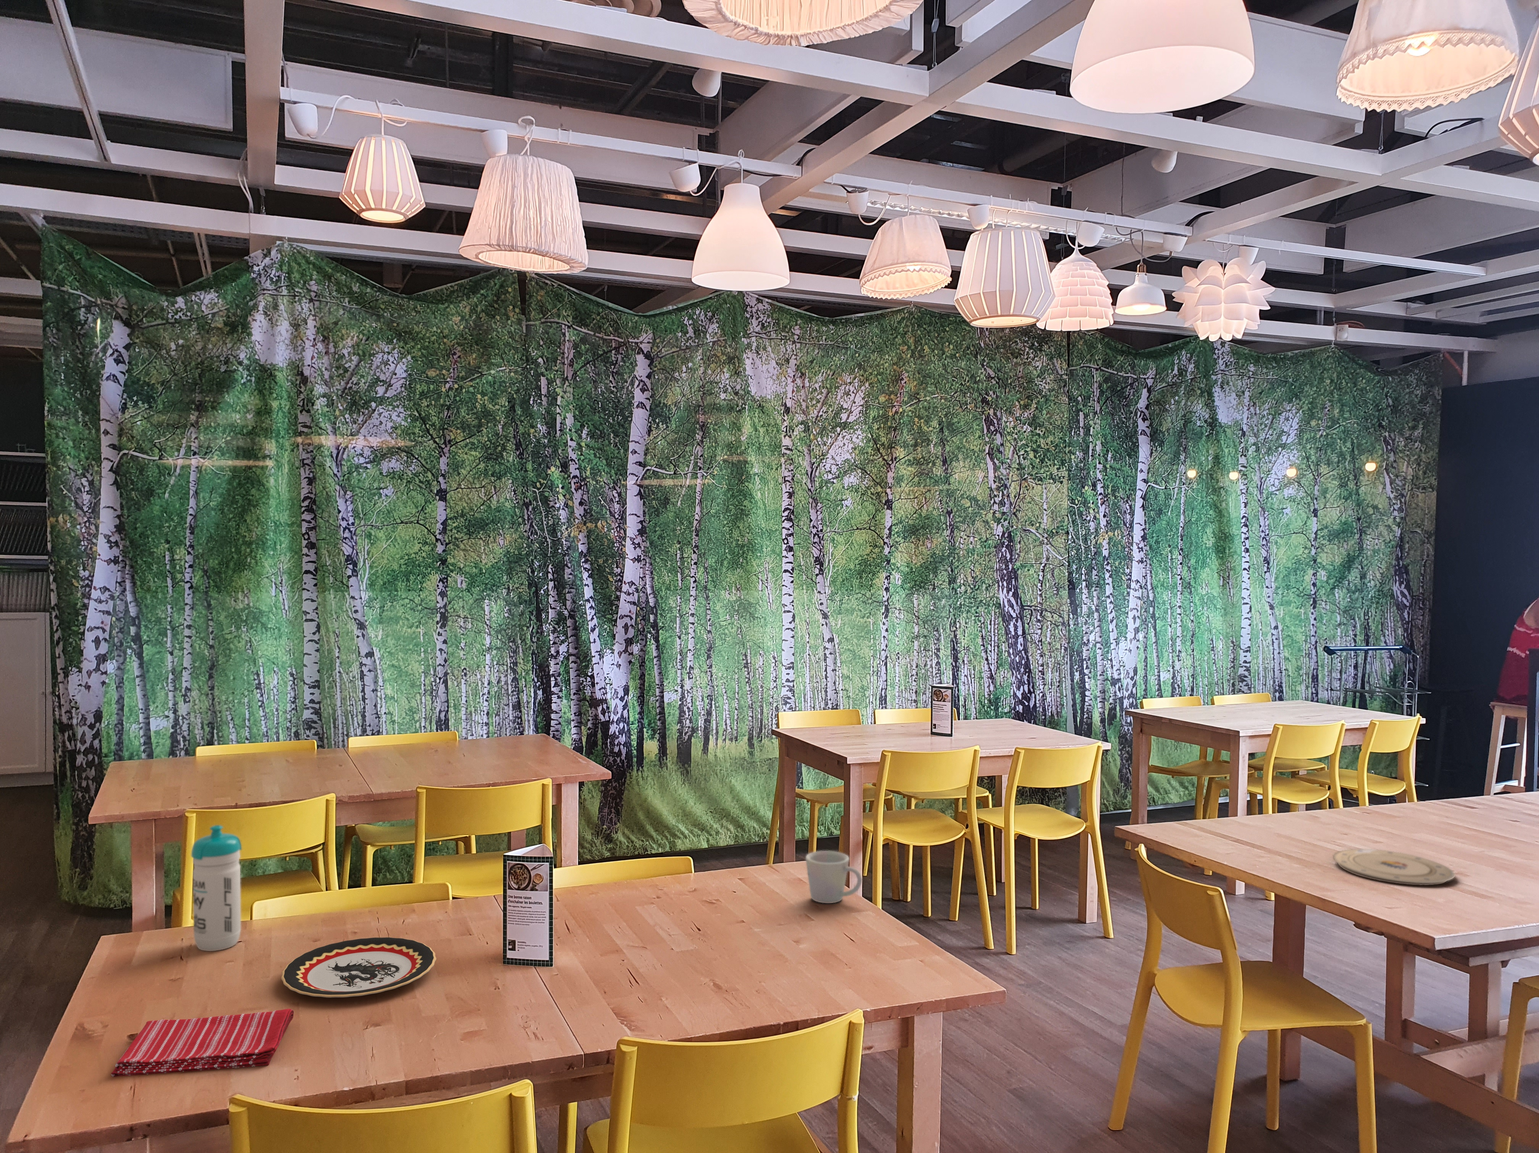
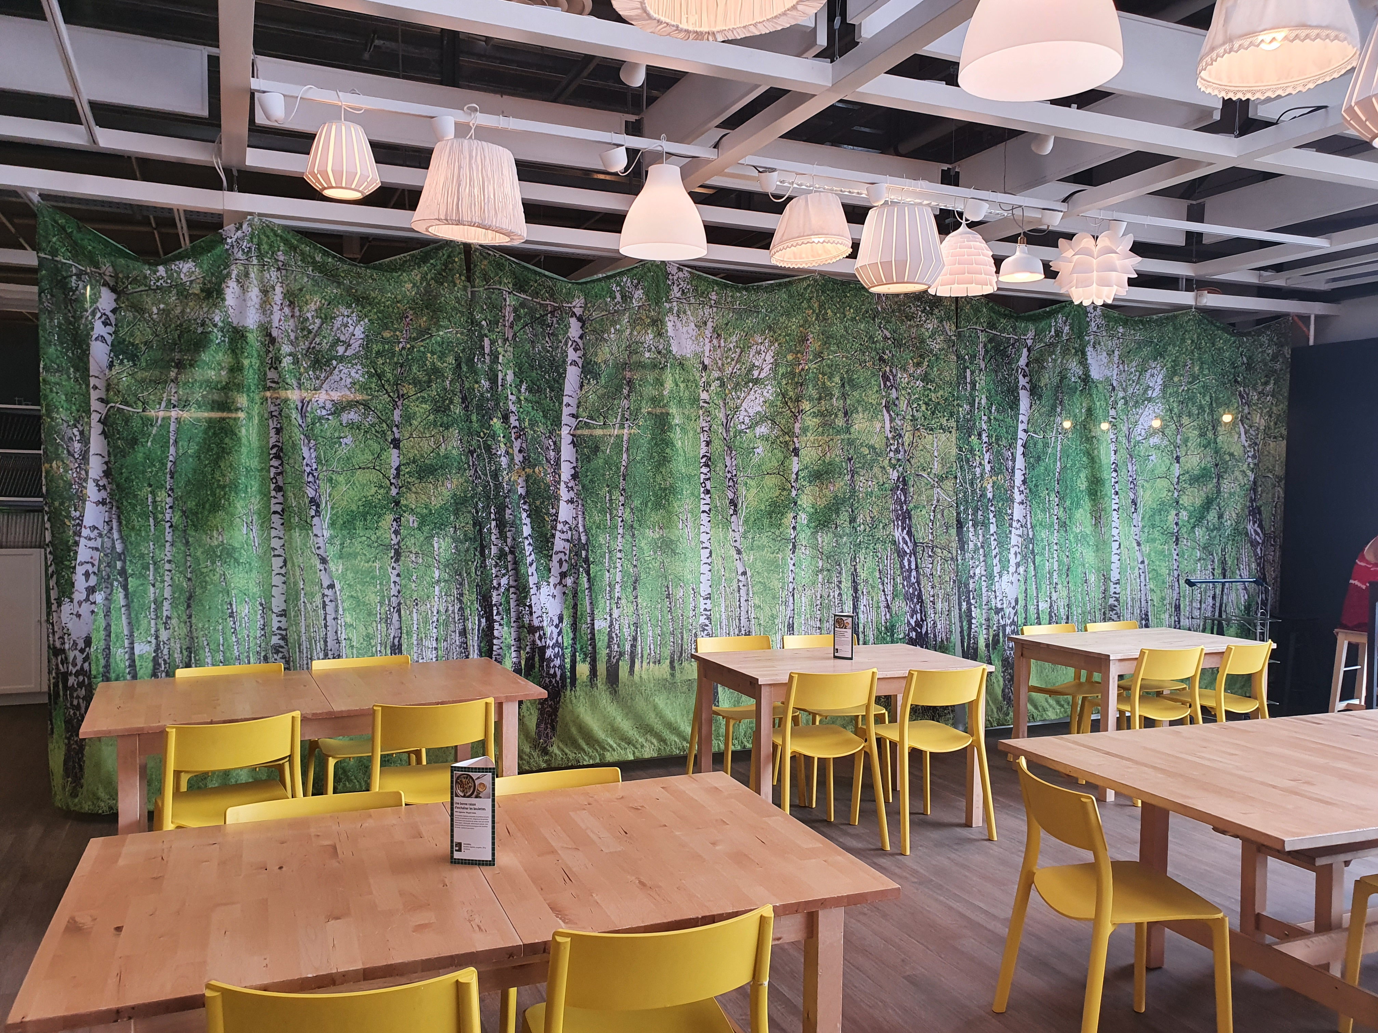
- mug (835, 879)
- plate (1392, 867)
- water bottle (217, 885)
- plate (360, 970)
- dish towel (208, 1039)
